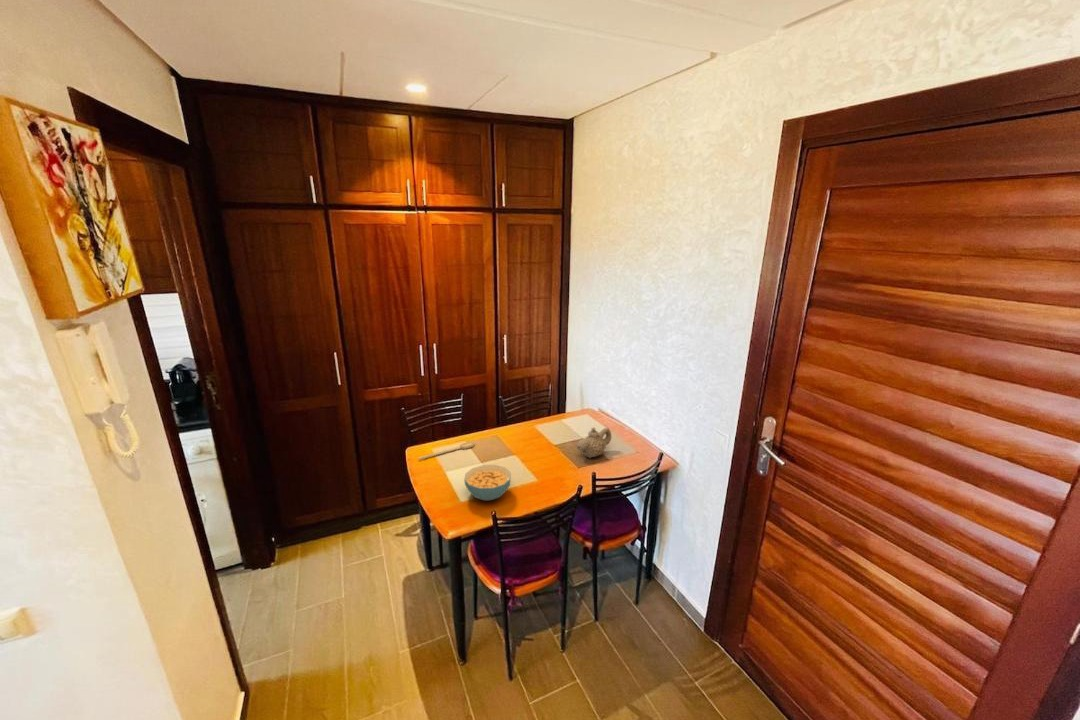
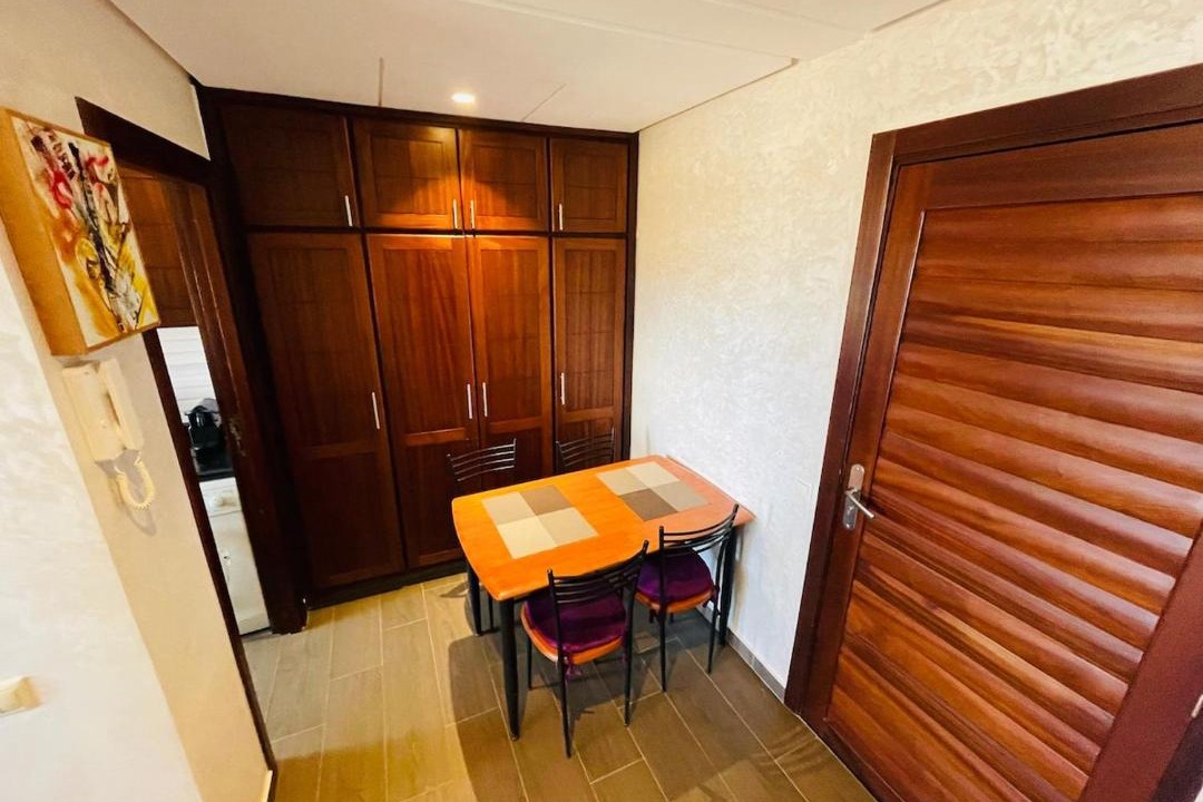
- spoon (447, 450)
- cereal bowl (488, 486)
- teapot (594, 441)
